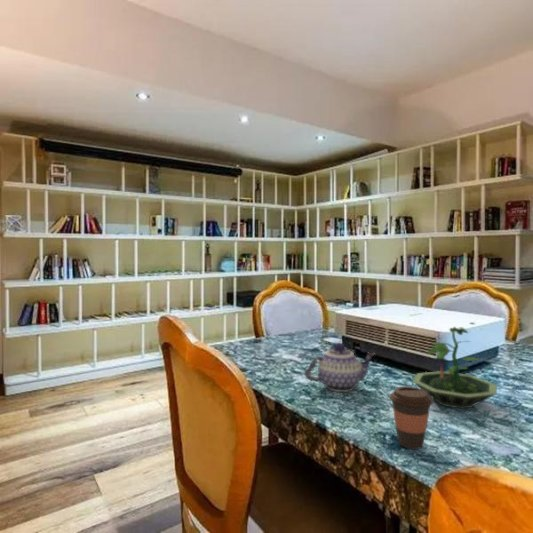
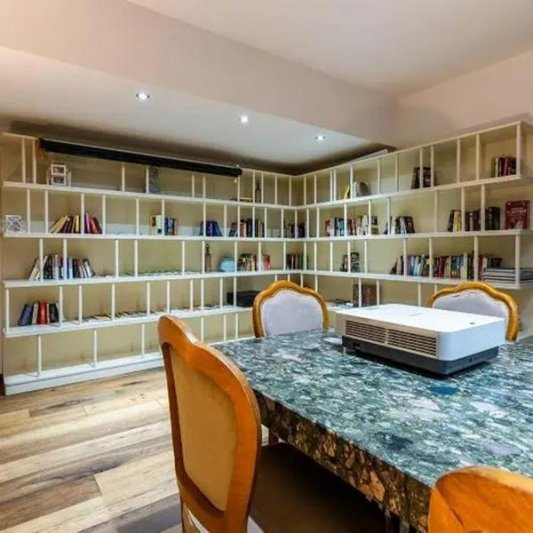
- coffee cup (410, 417)
- terrarium (454, 340)
- teapot (340, 365)
